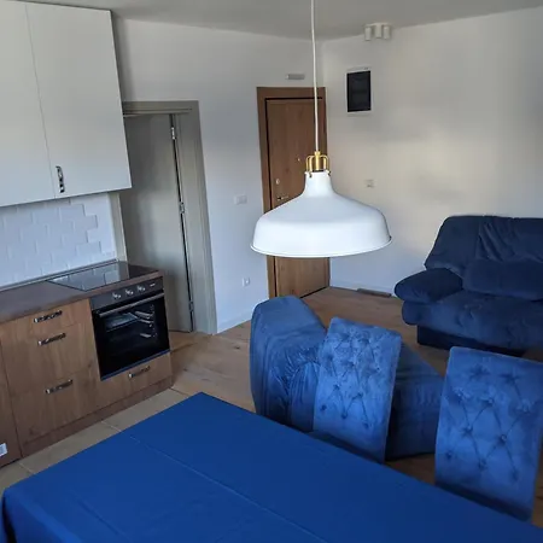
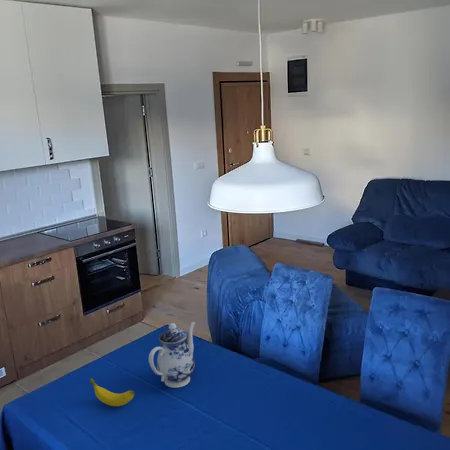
+ teapot (174, 352)
+ banana (112, 393)
